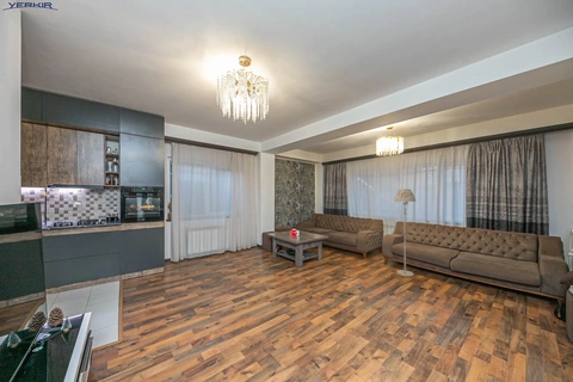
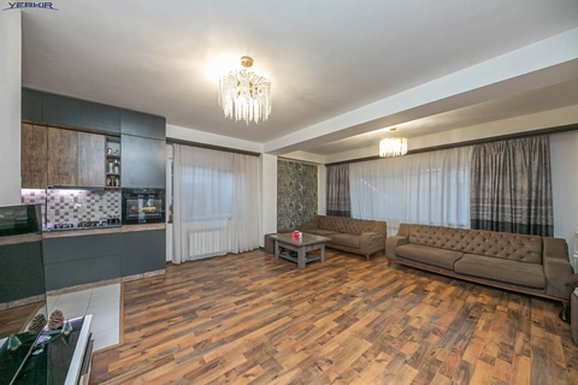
- floor lamp (405, 230)
